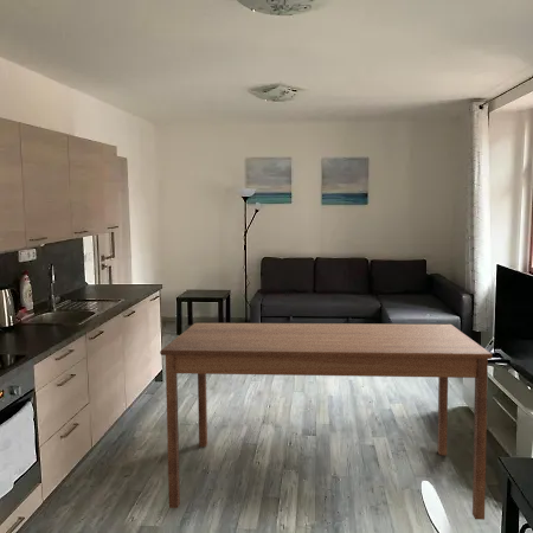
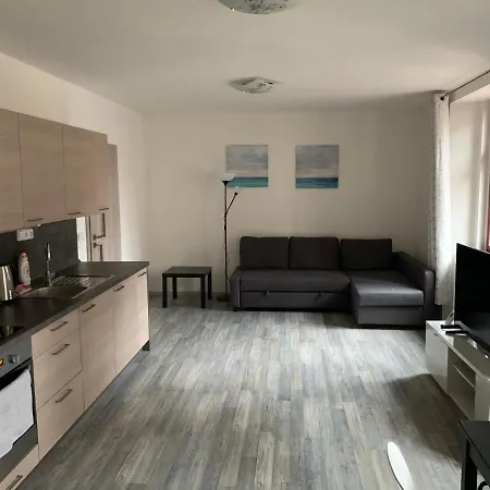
- dining table (321, 374)
